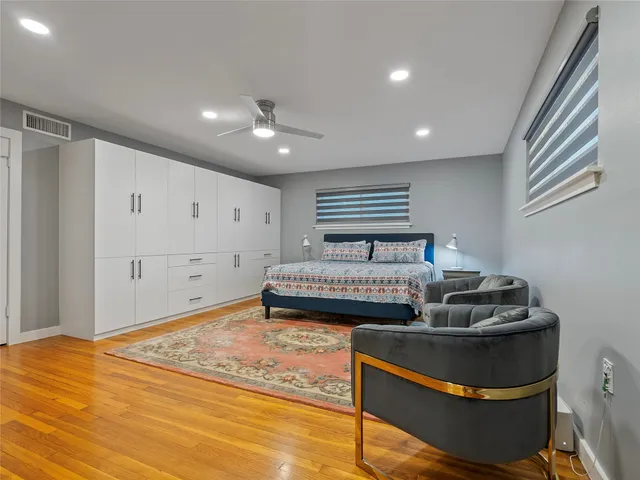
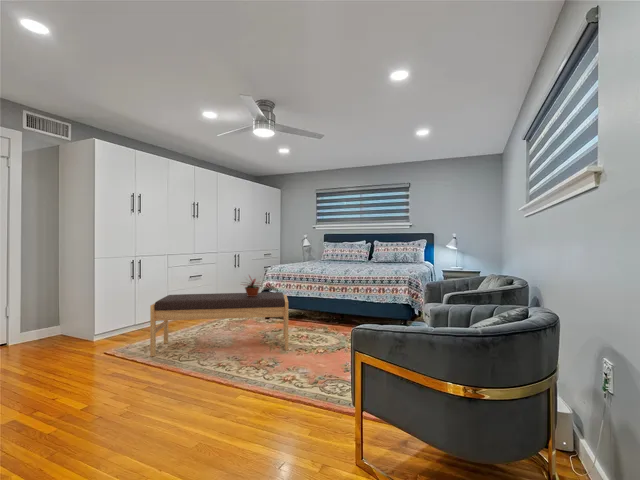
+ bench (224, 318)
+ potted plant (252, 284)
